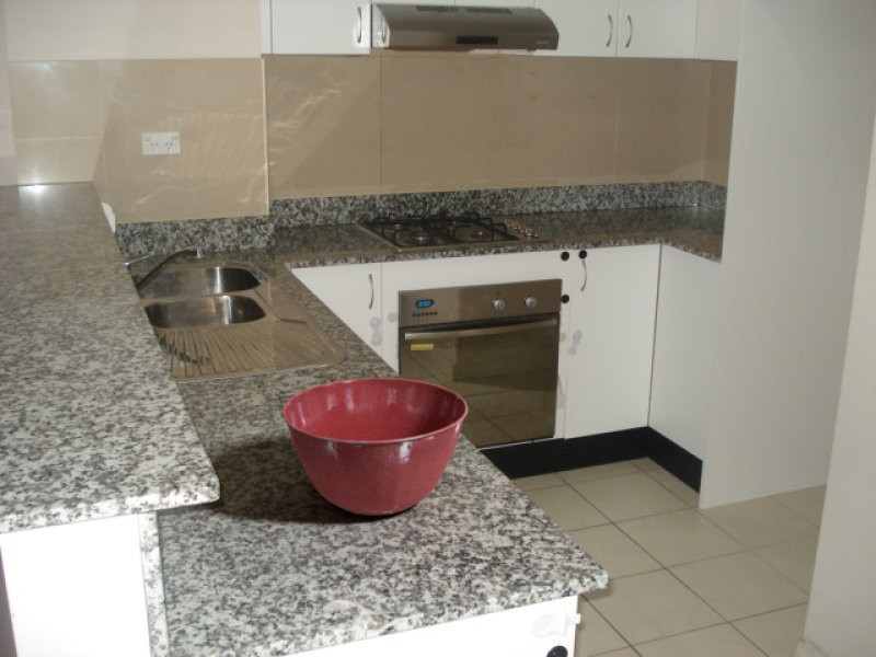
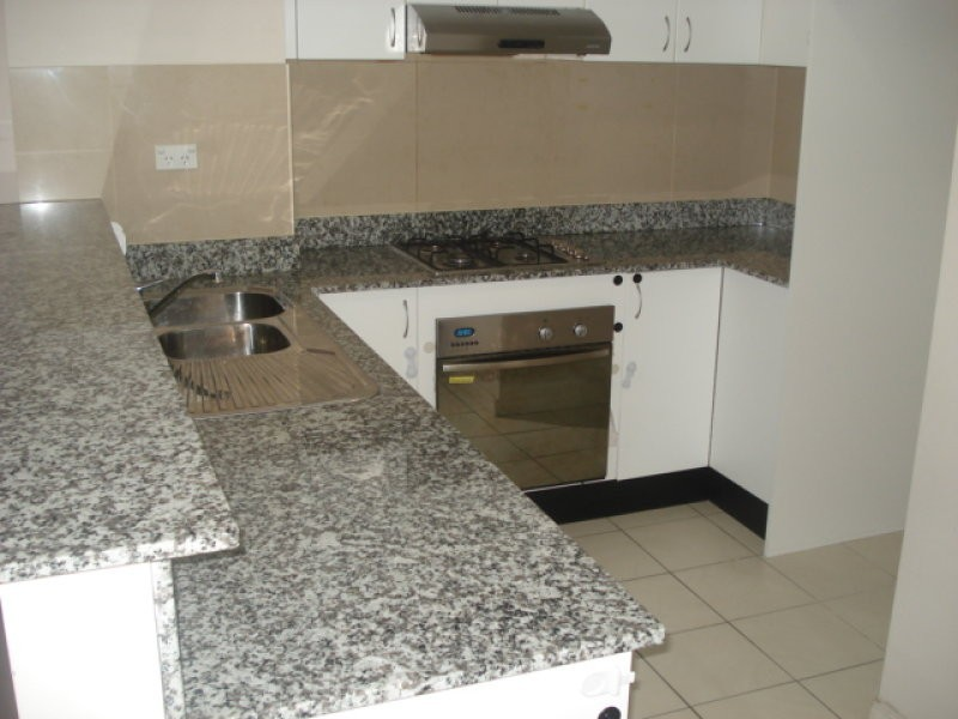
- mixing bowl (376, 451)
